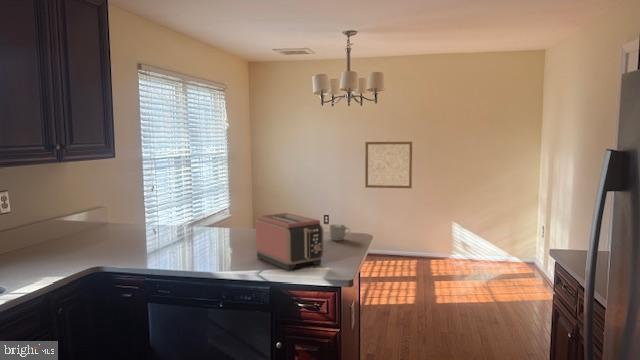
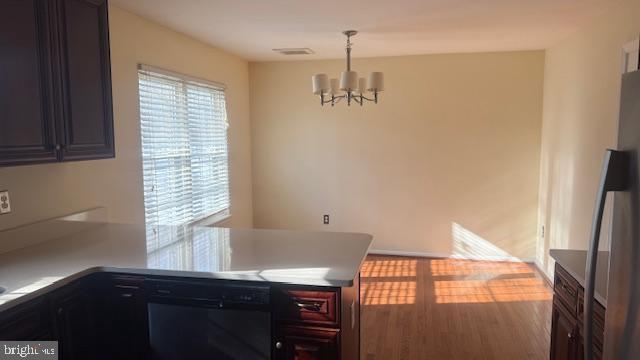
- wall art (386, 165)
- mug (339, 232)
- toaster (290, 240)
